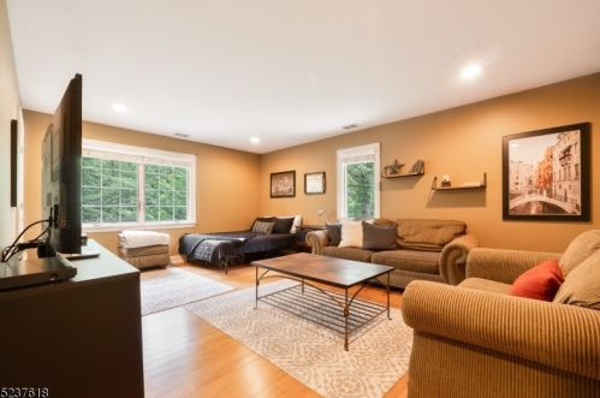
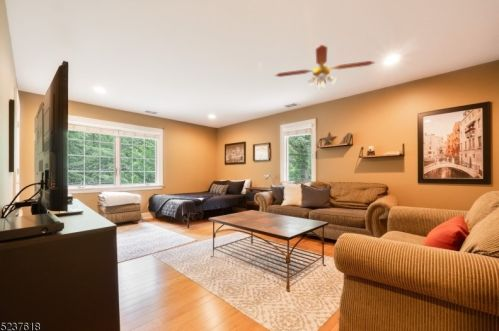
+ ceiling fan (321, 72)
